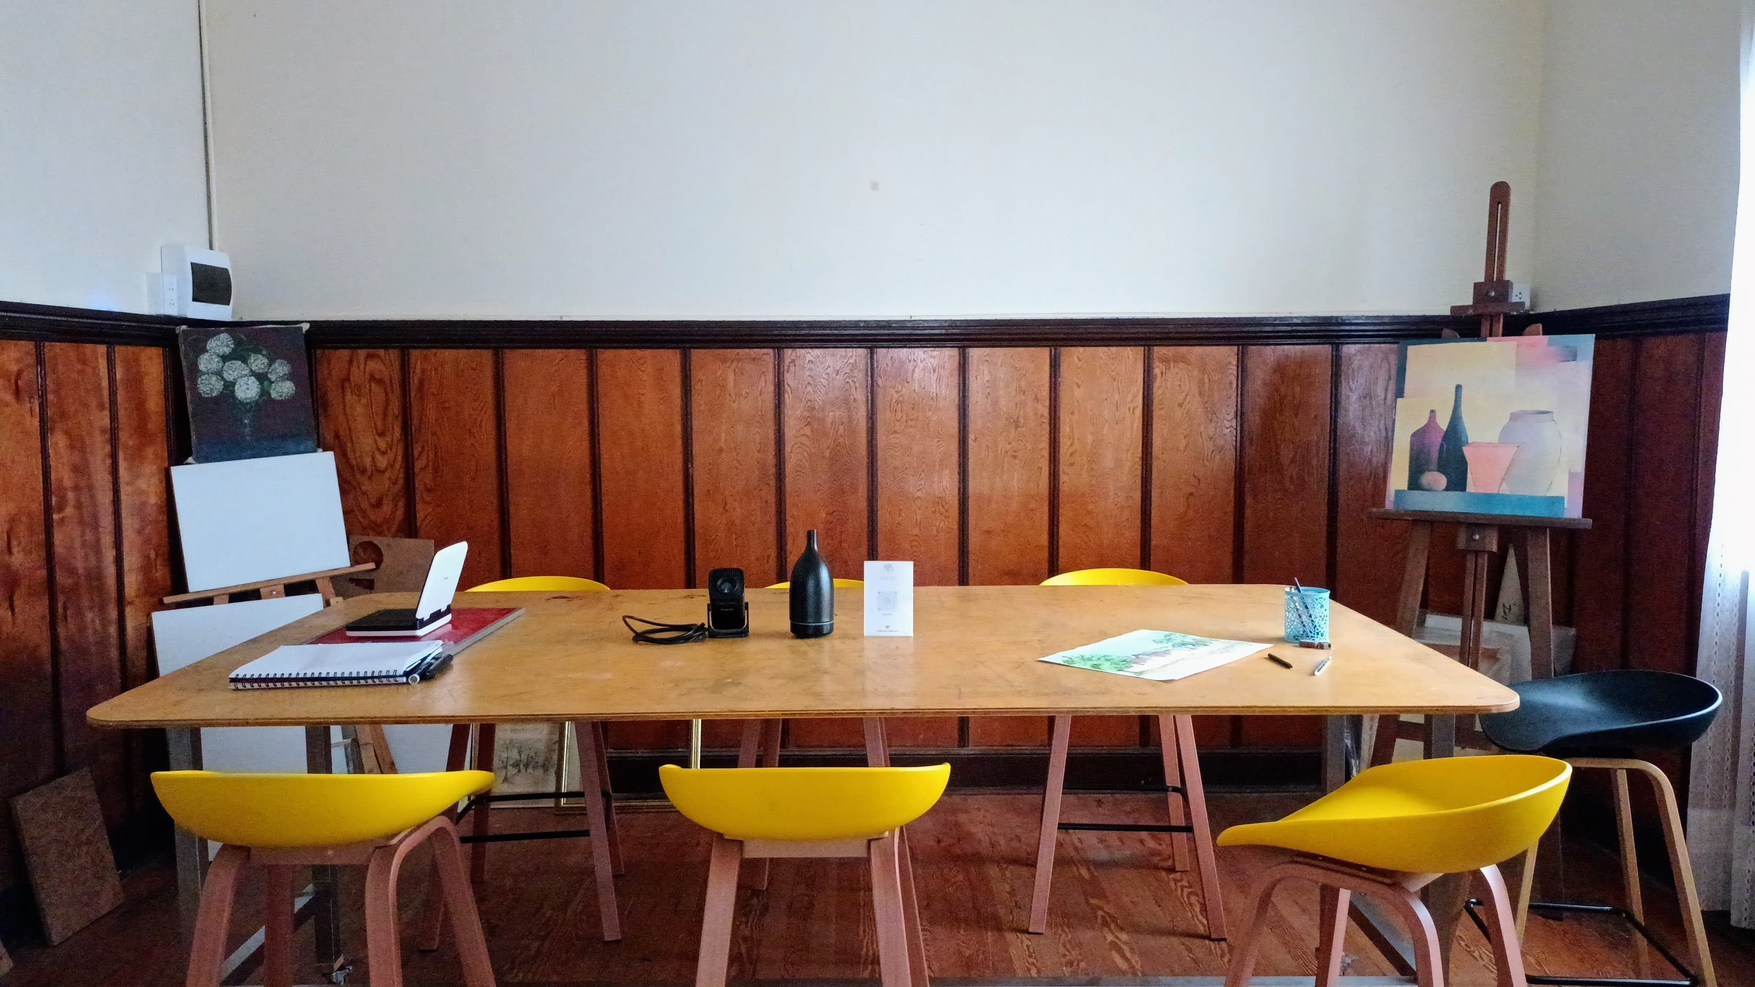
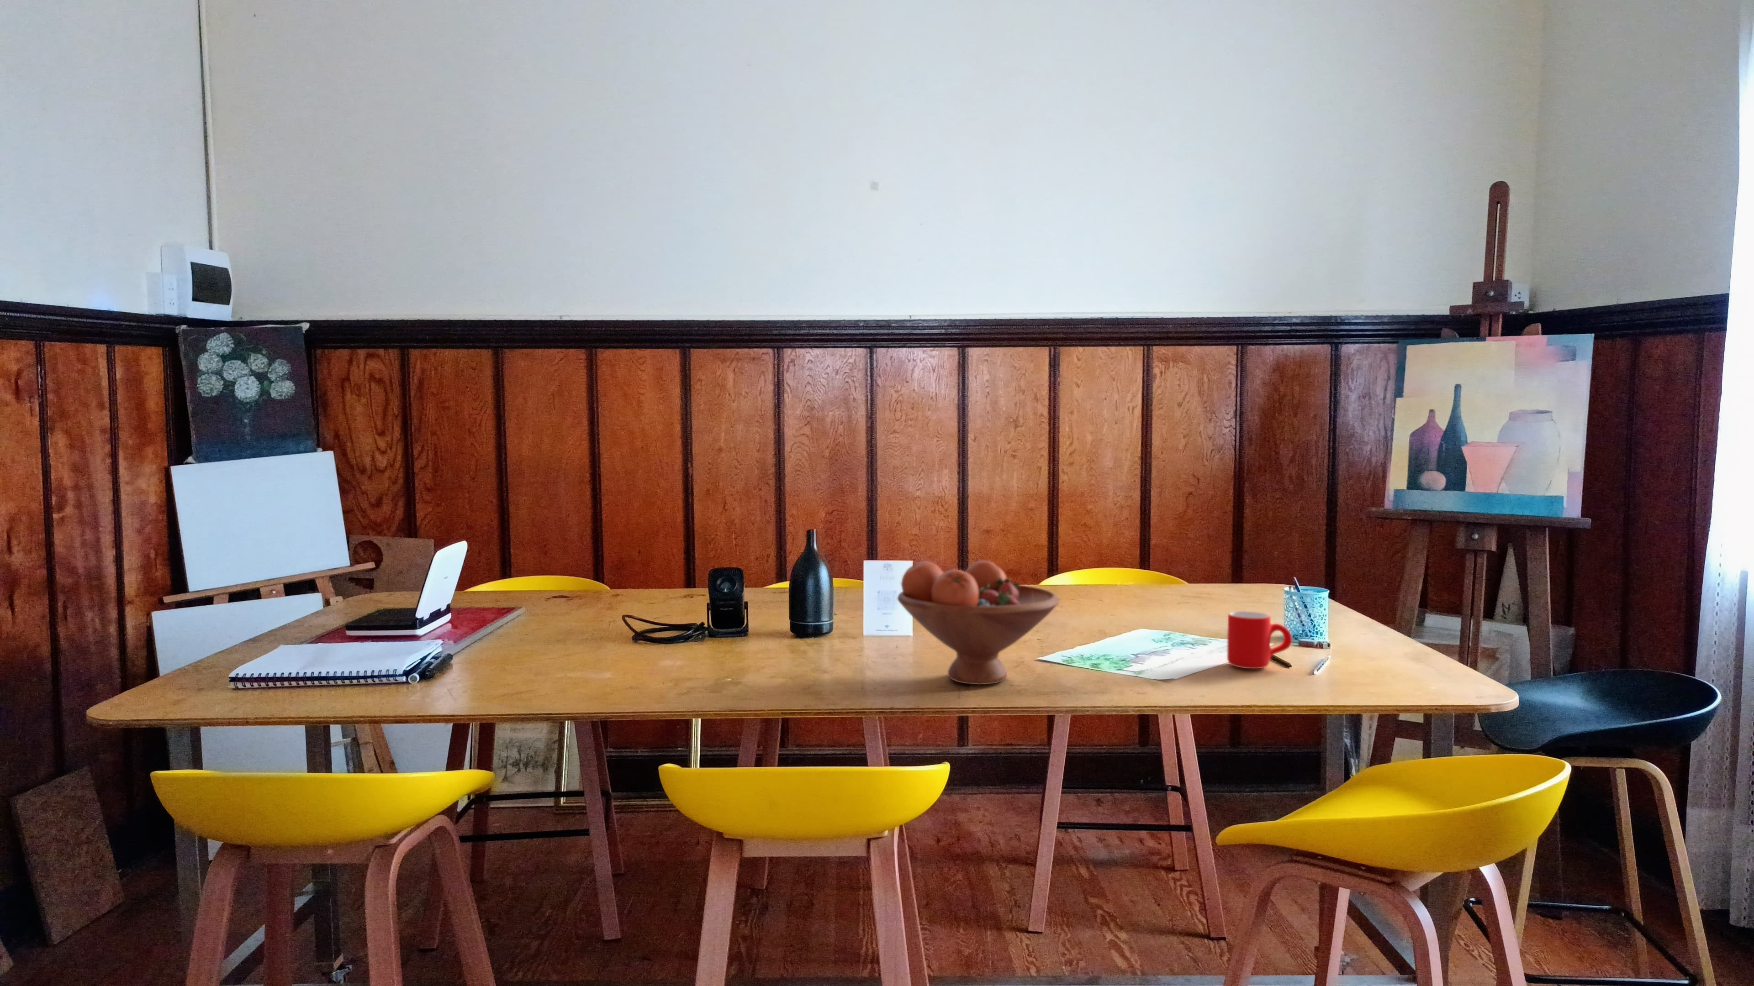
+ mug (1259, 640)
+ fruit bowl (977, 620)
